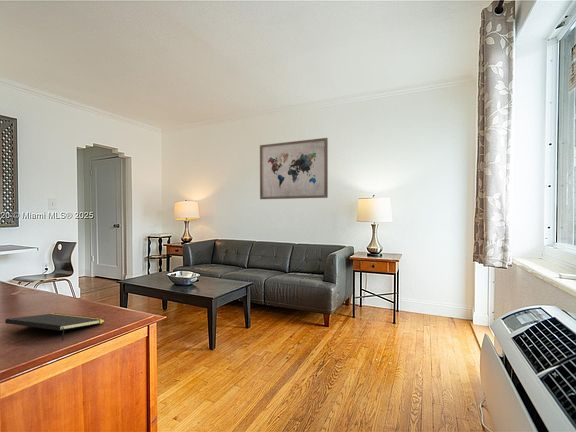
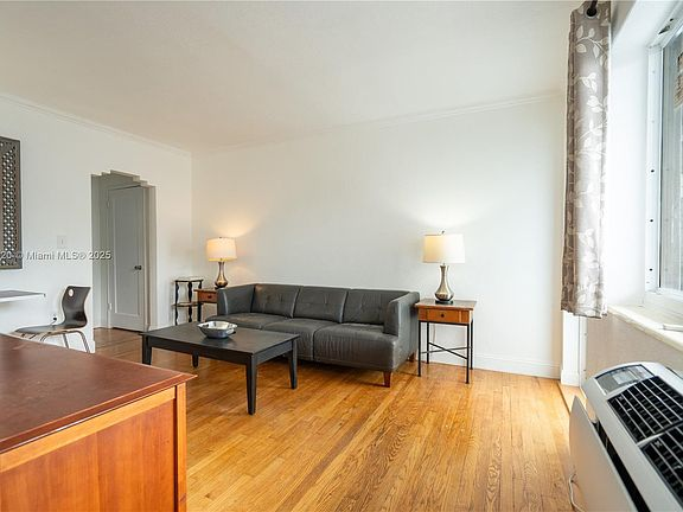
- notepad (57, 320)
- wall art (292, 170)
